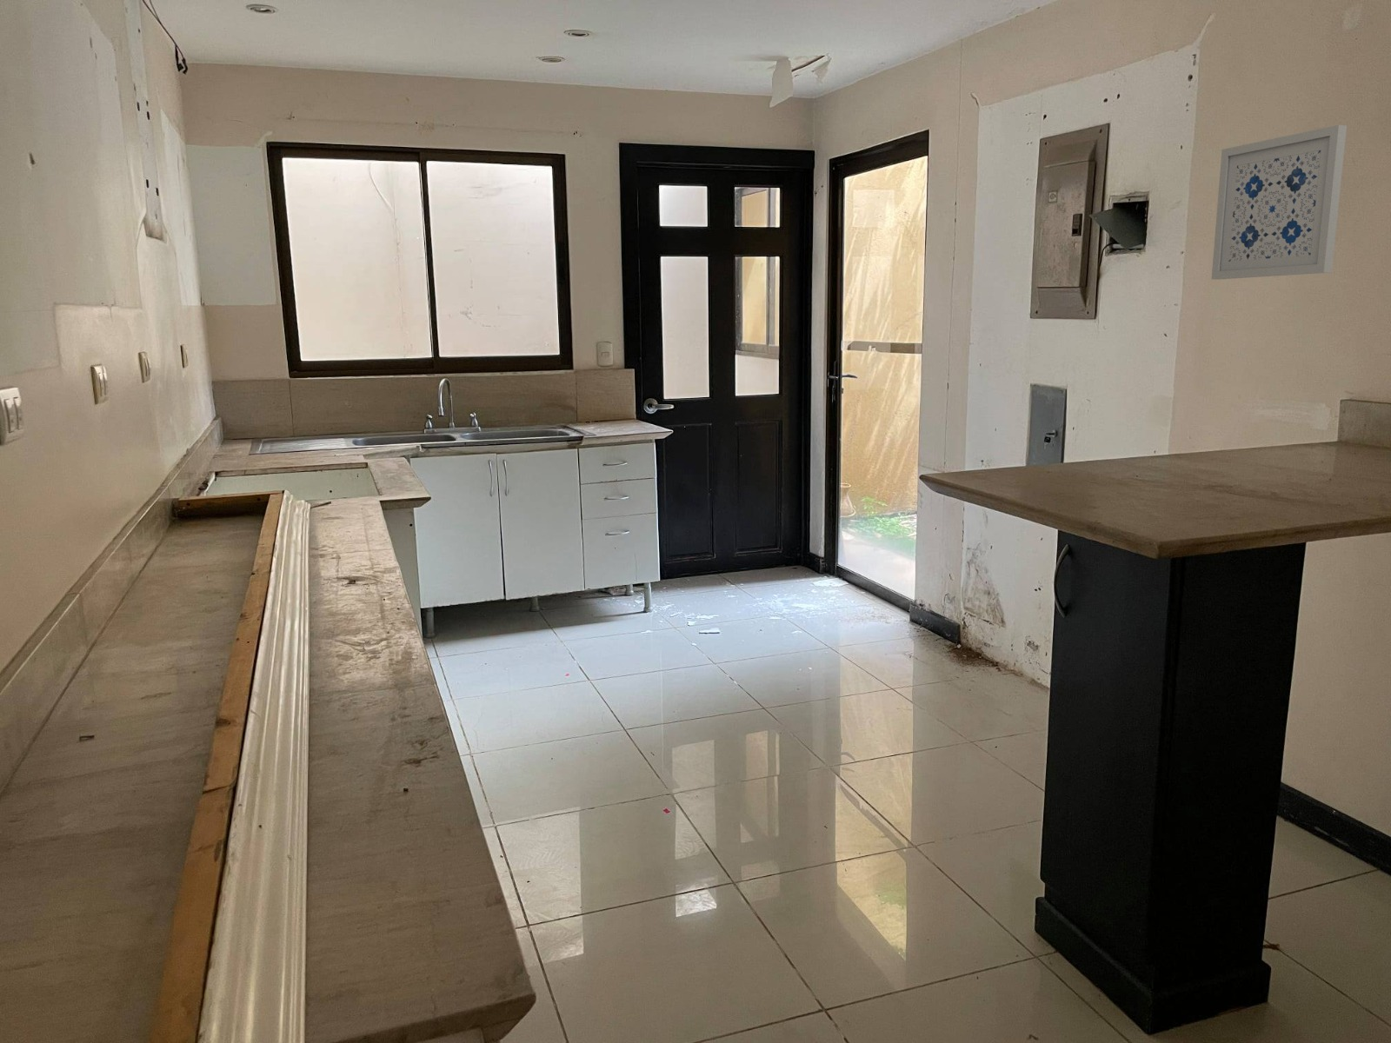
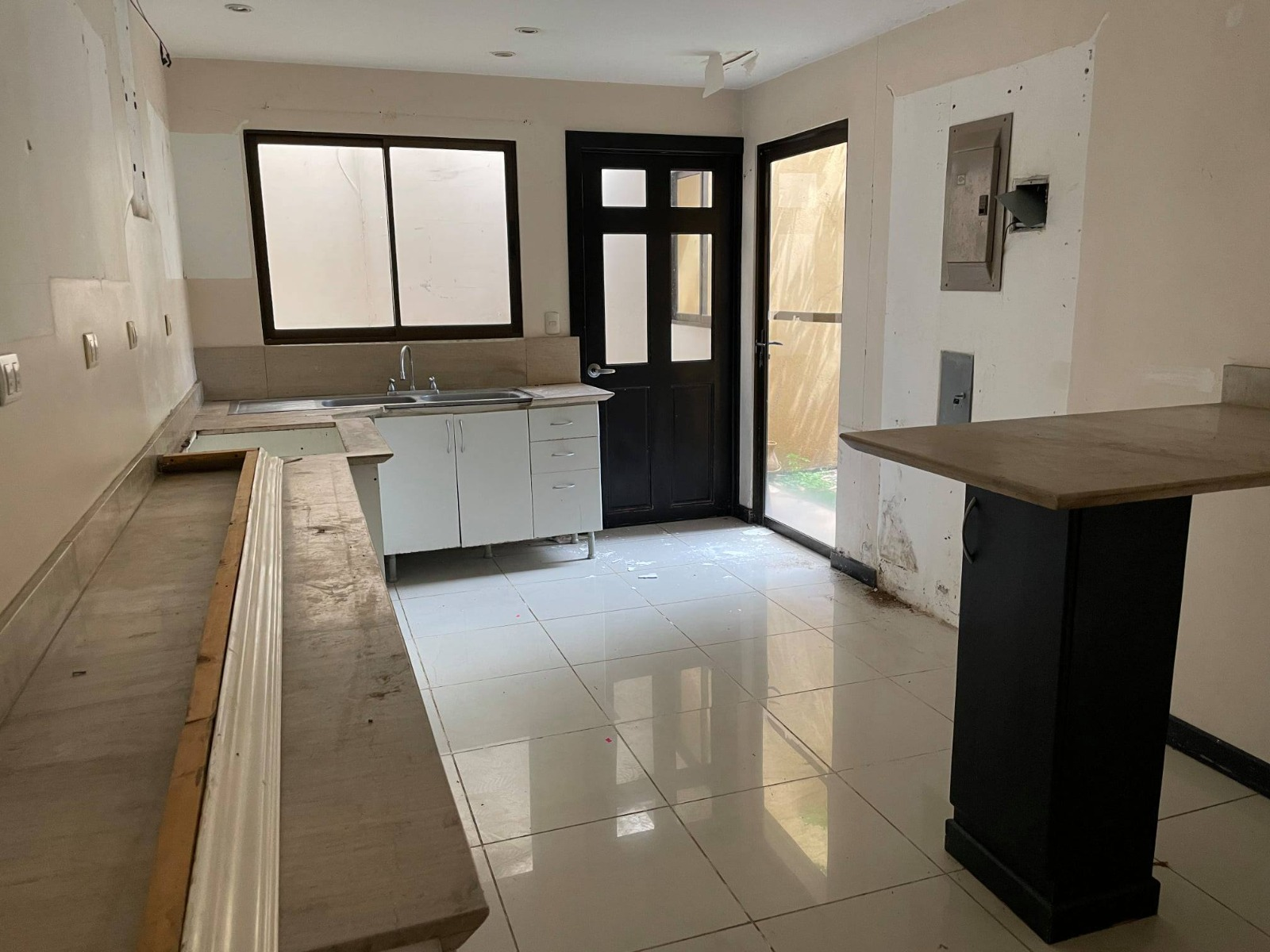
- wall art (1274, 208)
